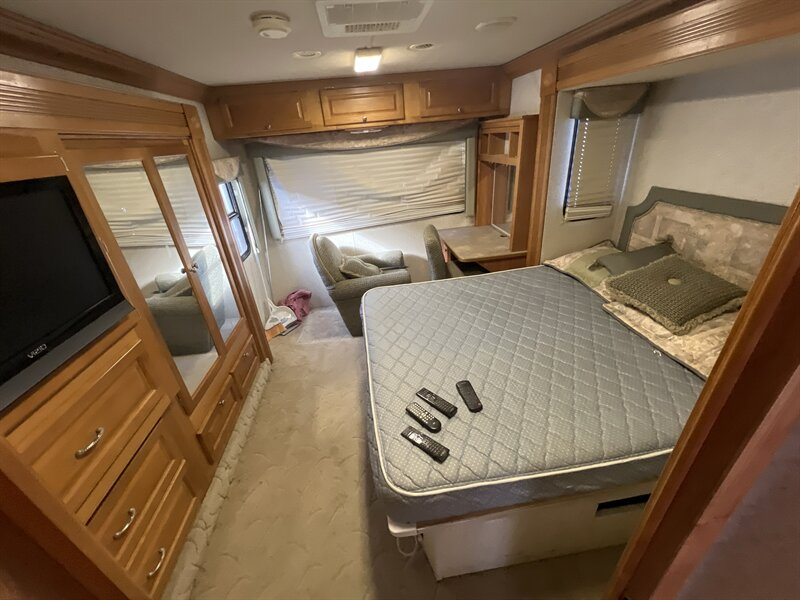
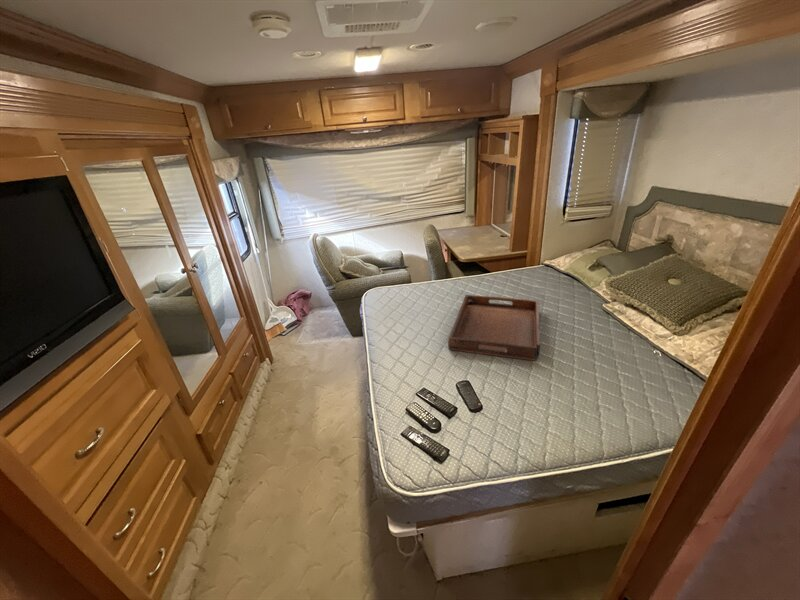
+ serving tray (496, 323)
